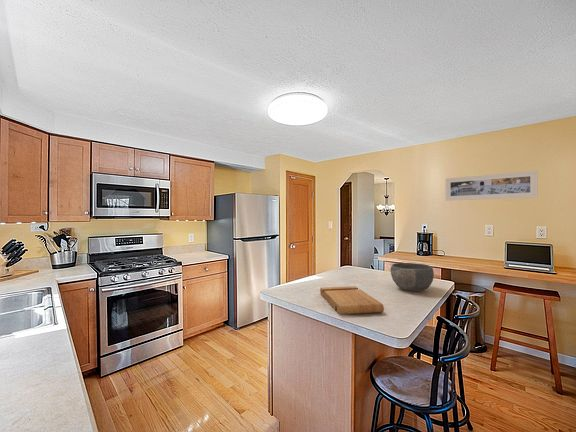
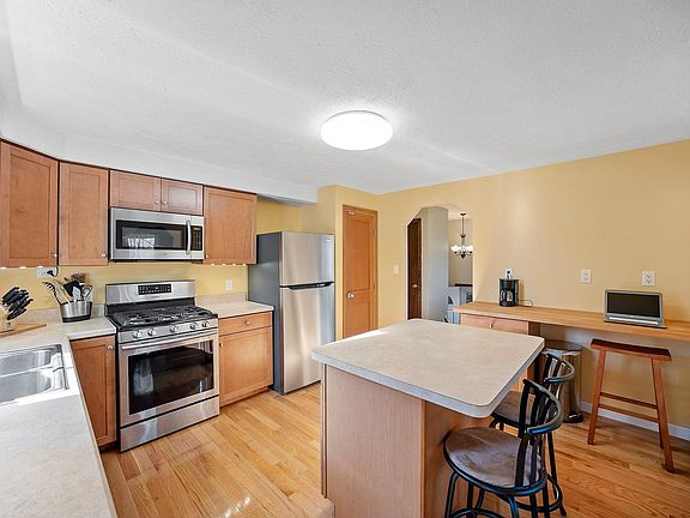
- cutting board (348, 298)
- bowl (411, 277)
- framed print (487, 187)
